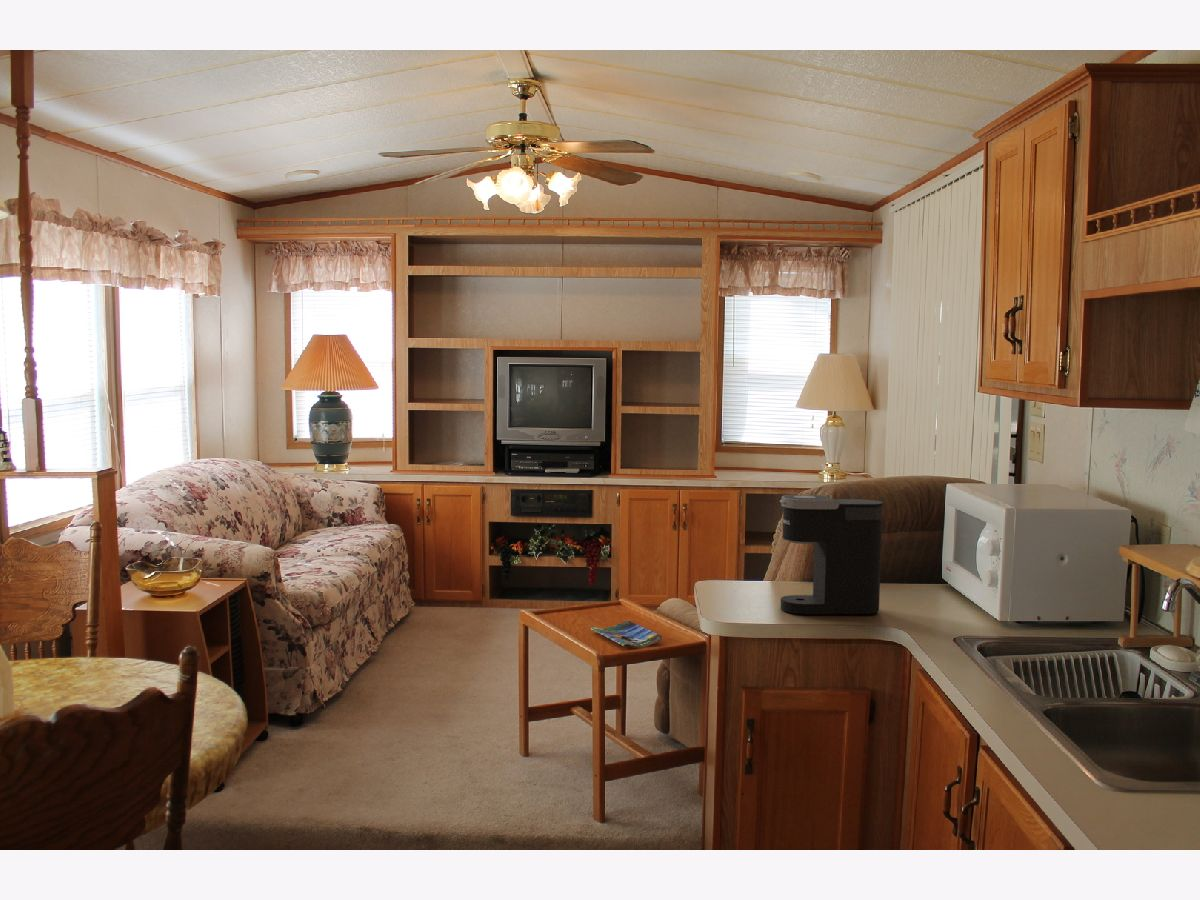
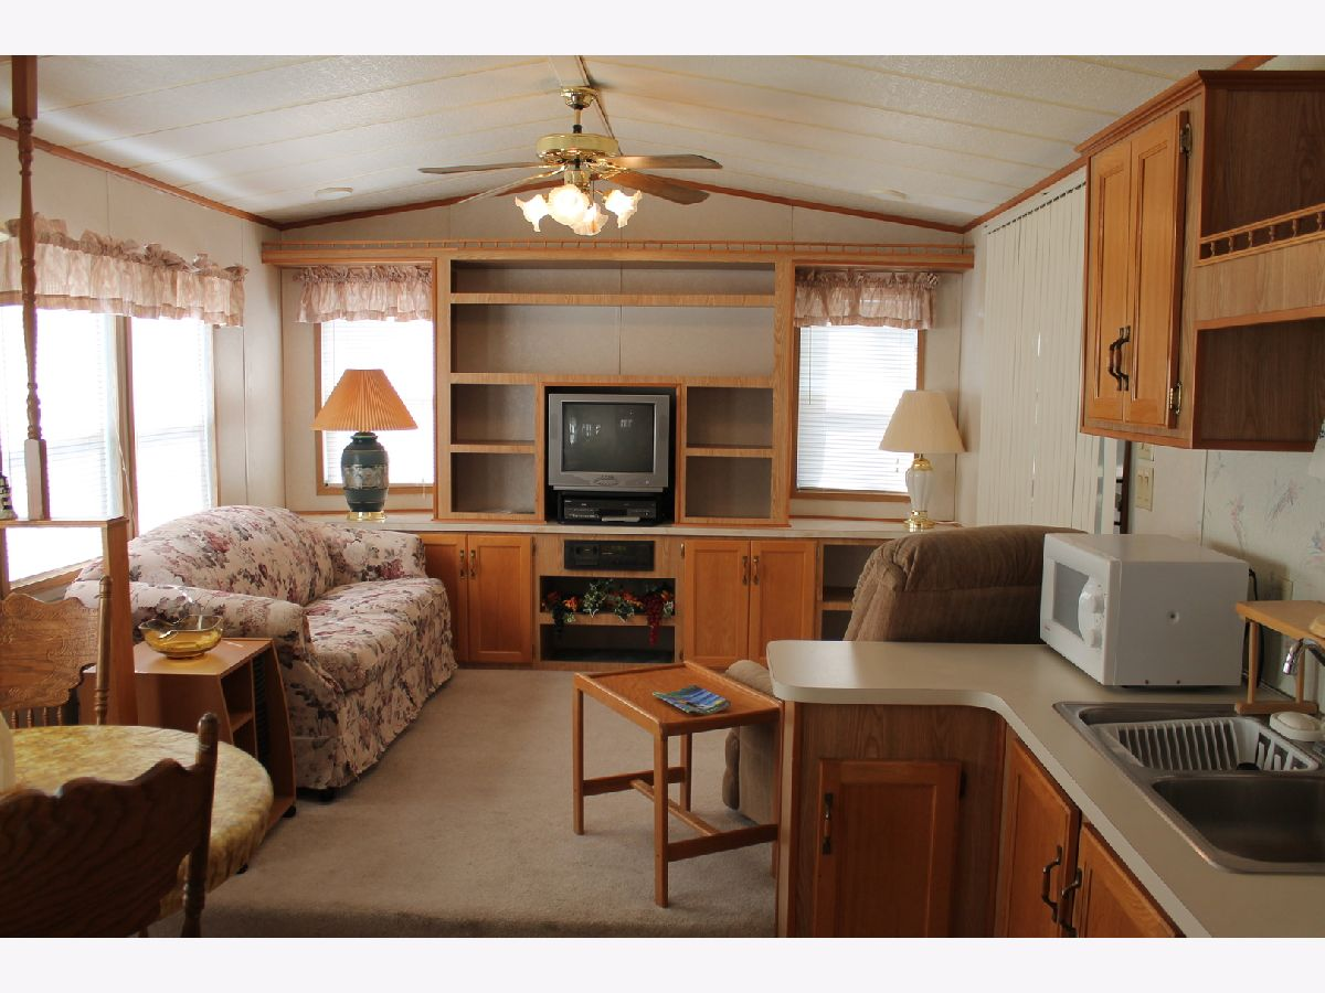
- coffee maker (830, 553)
